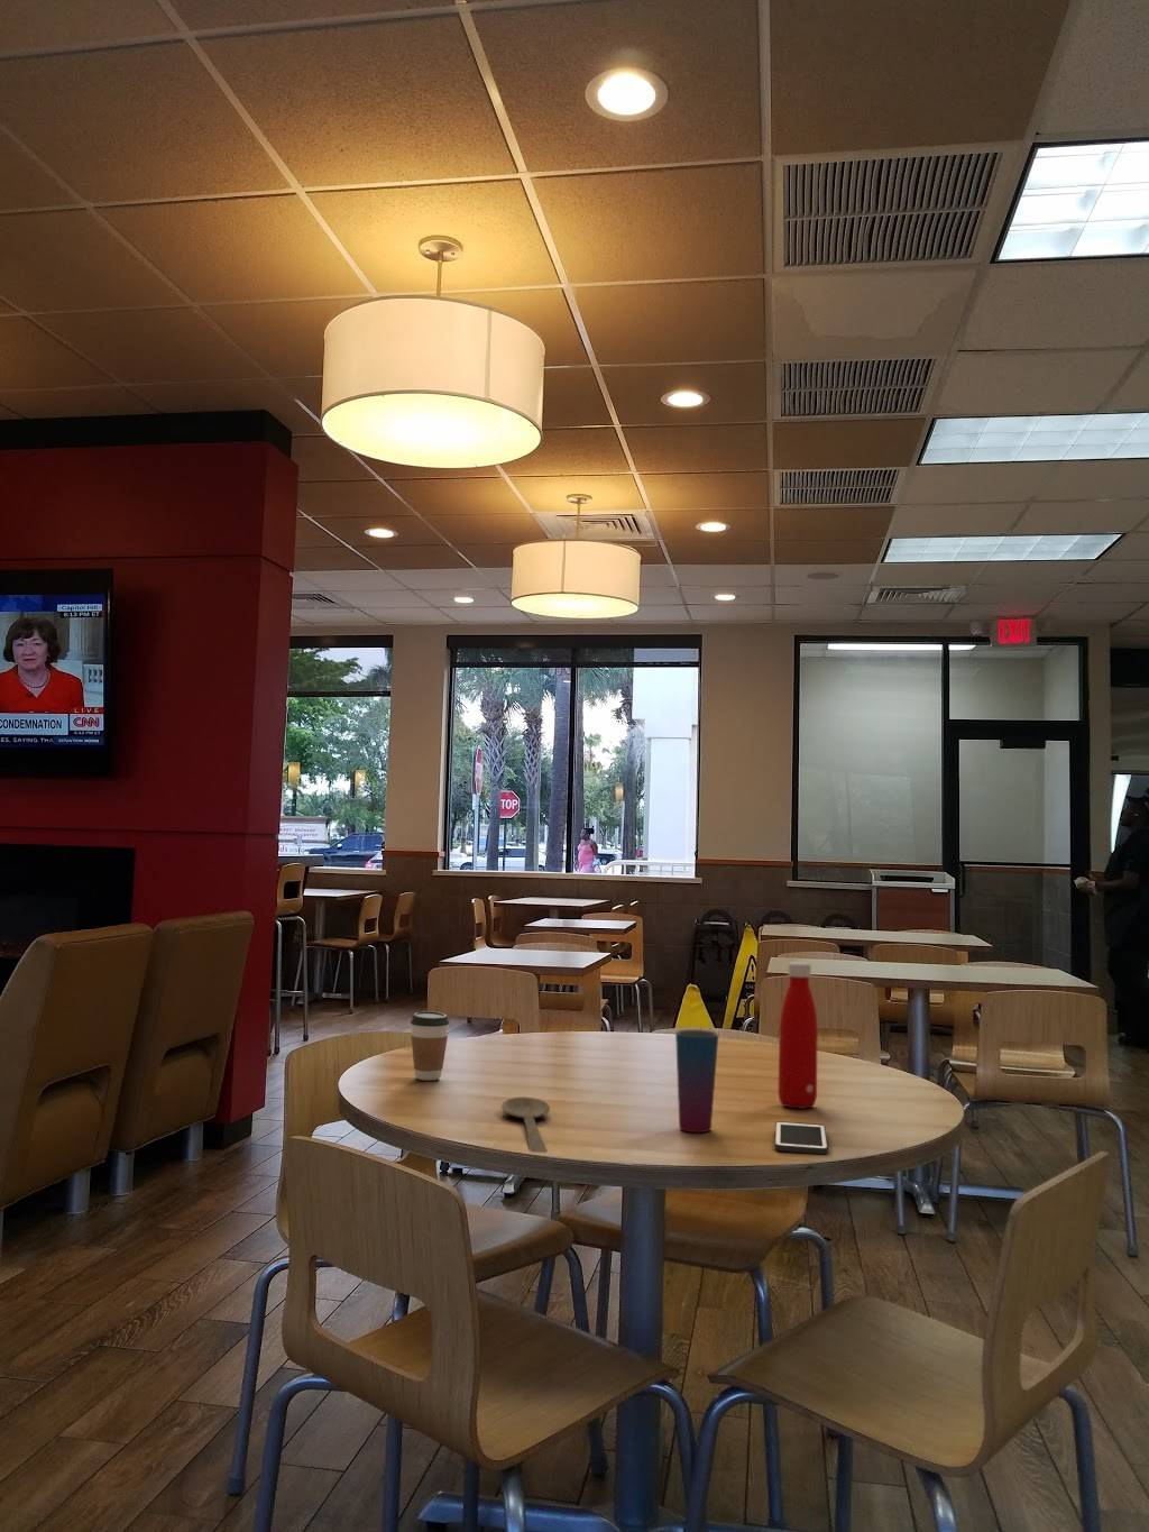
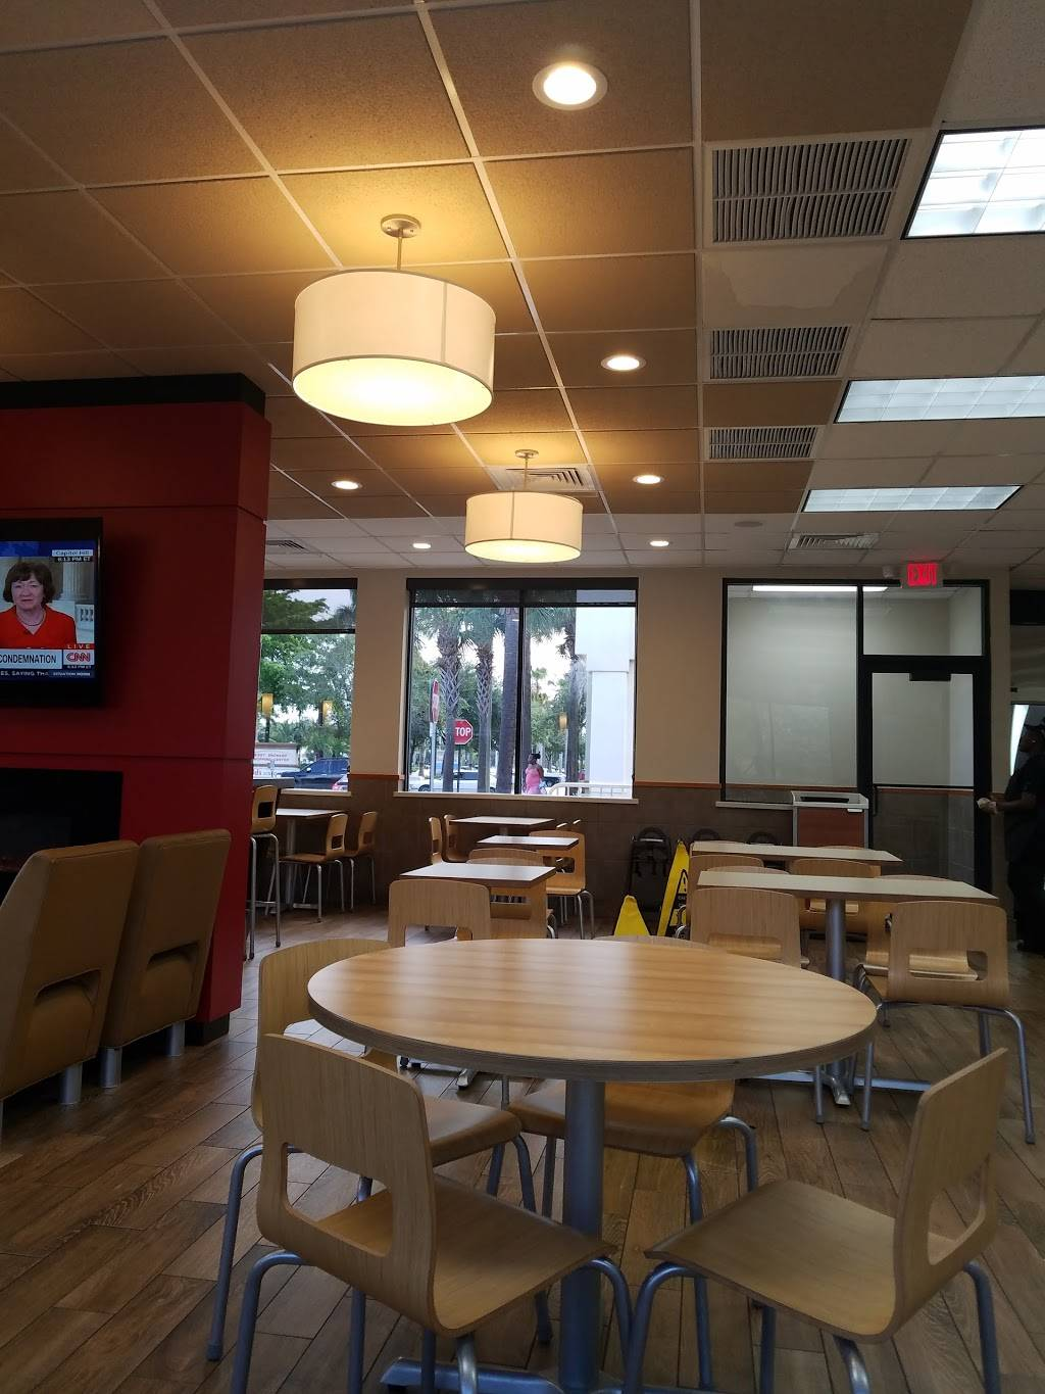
- cell phone (800, 1137)
- bottle (798, 1033)
- coffee cup (428, 1045)
- wooden spoon (530, 1123)
- cup (695, 1079)
